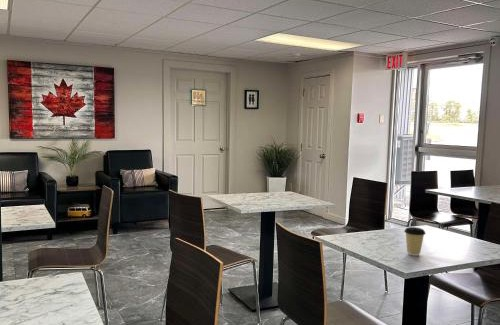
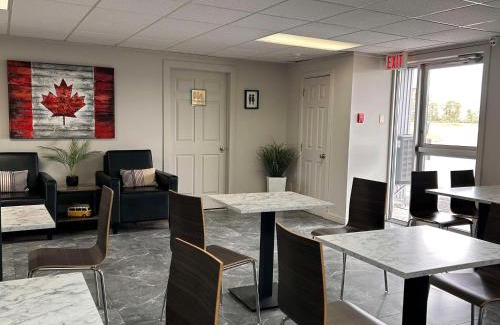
- coffee cup (414, 241)
